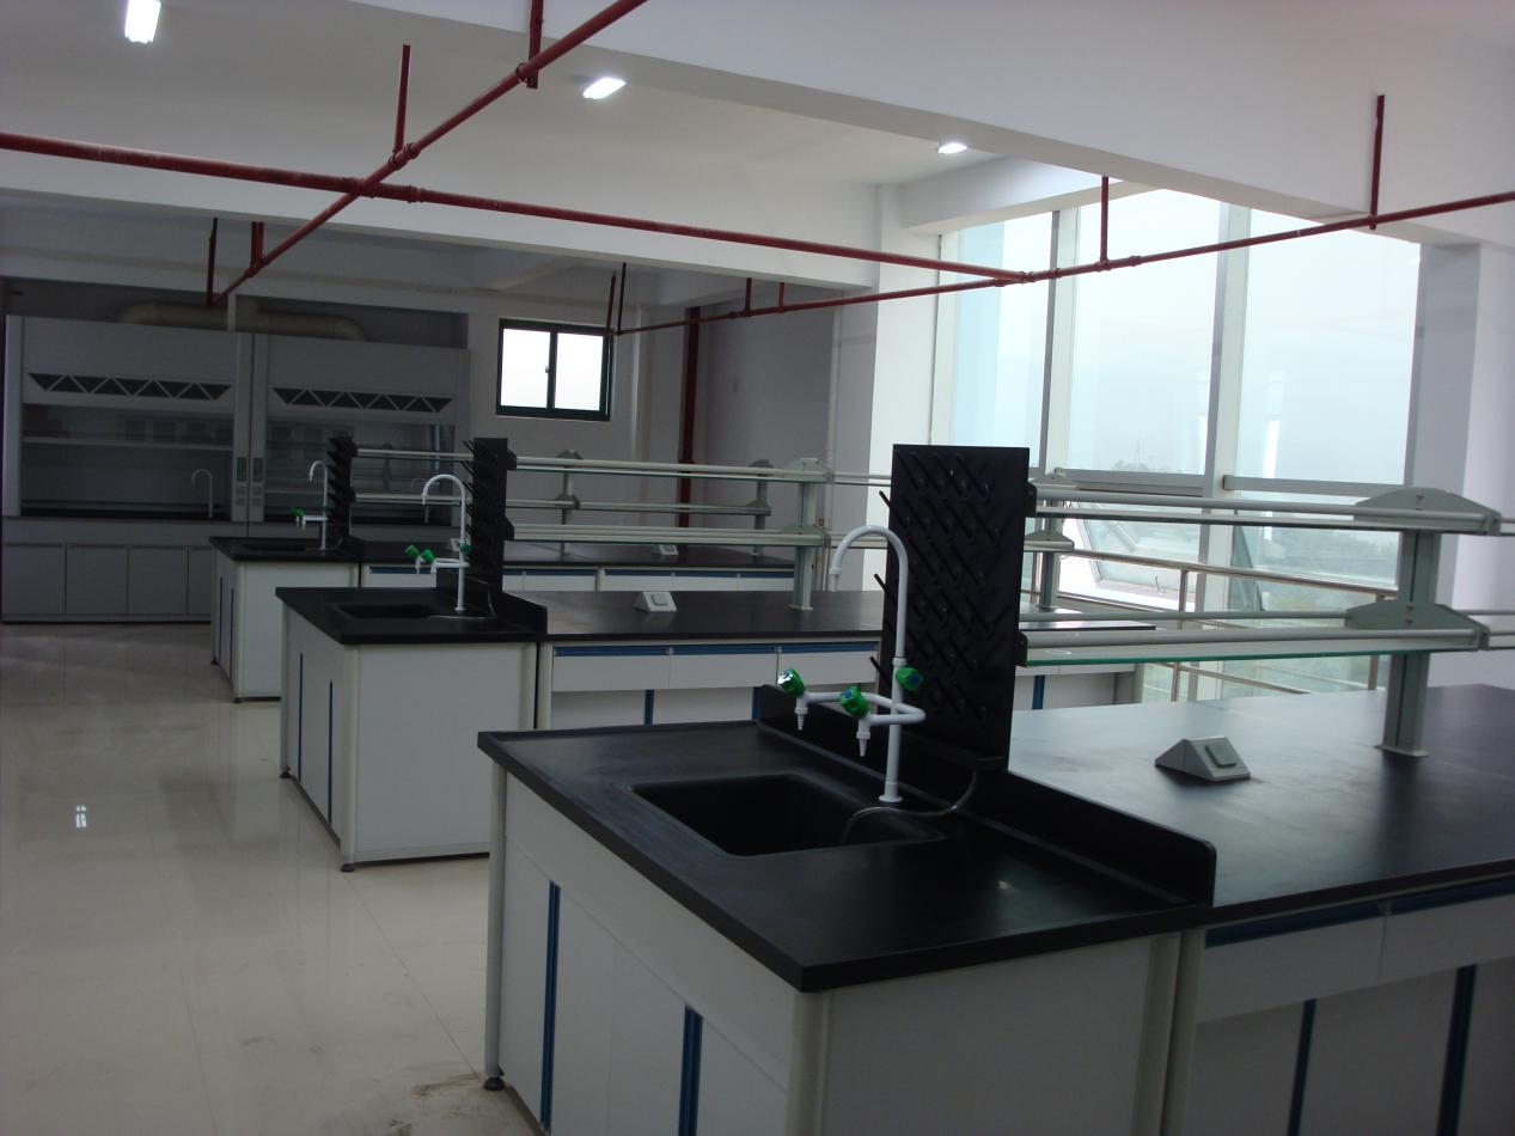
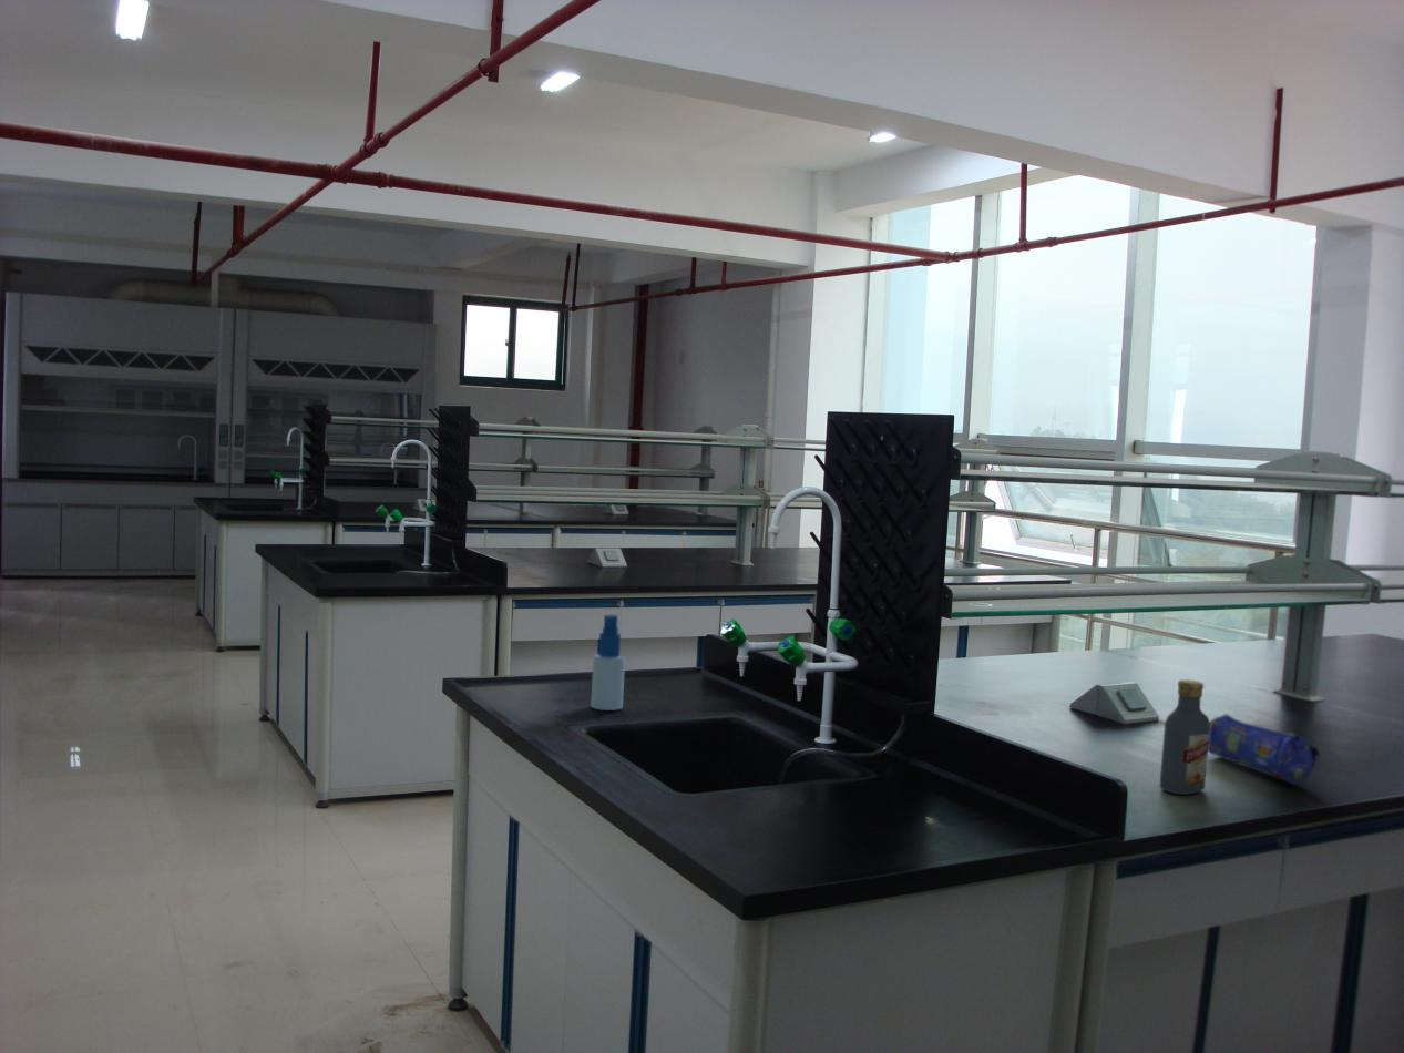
+ pencil case (1258, 746)
+ vodka (1186, 735)
+ spray bottle (608, 661)
